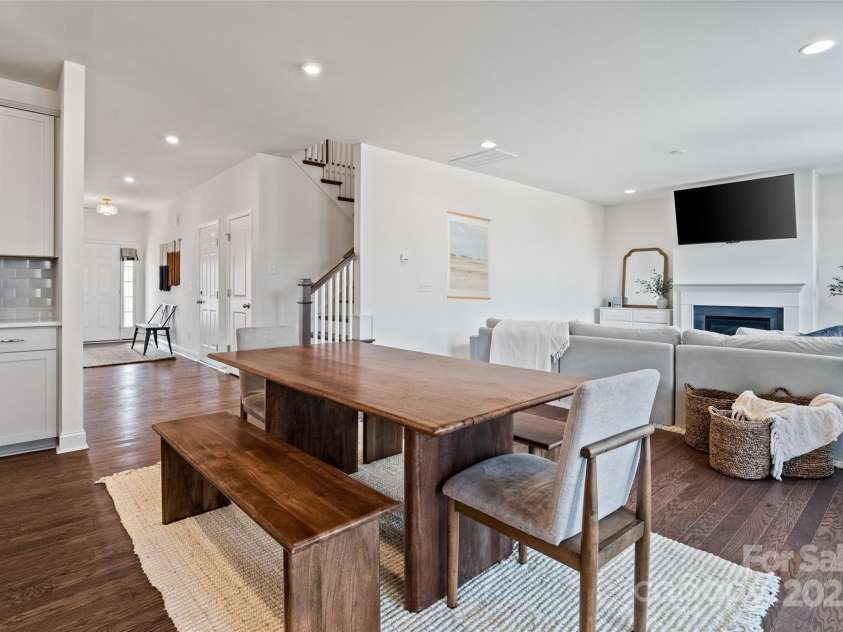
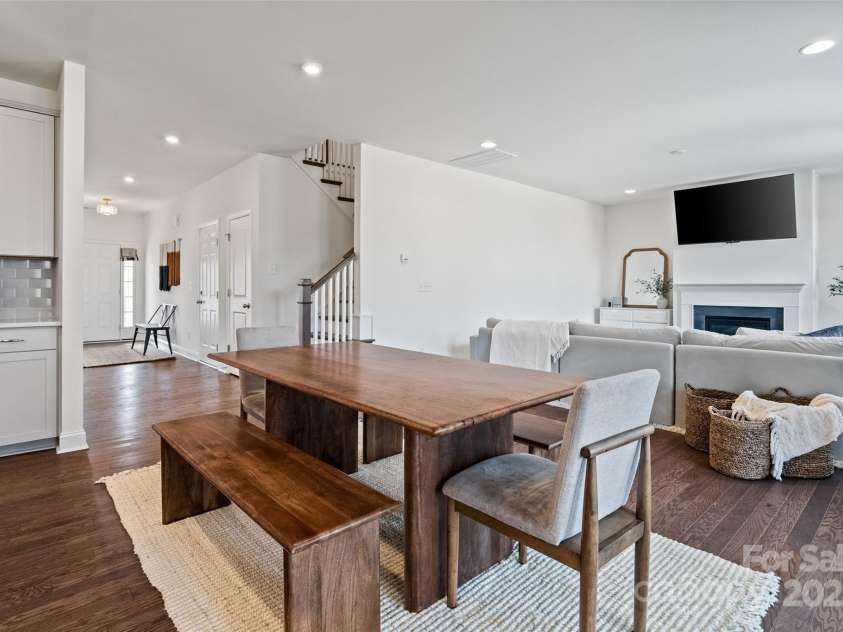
- wall art (469, 257)
